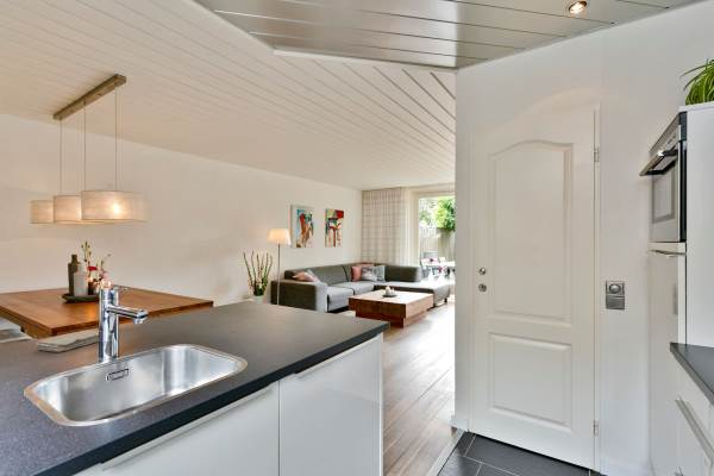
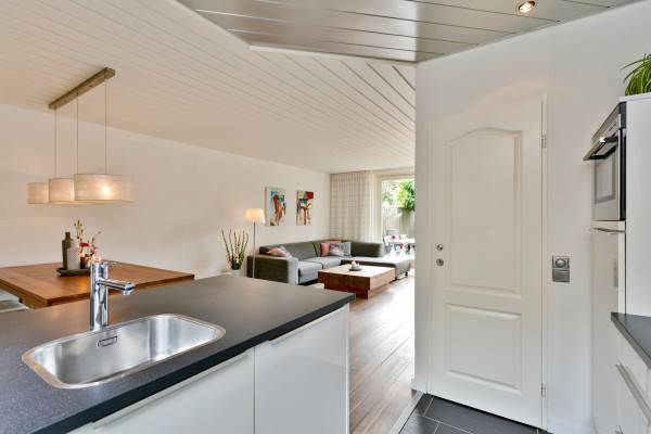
- washcloth (74, 339)
